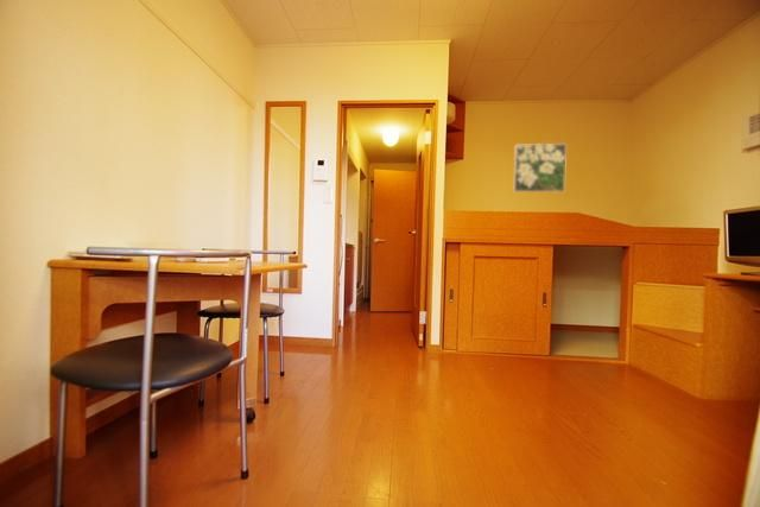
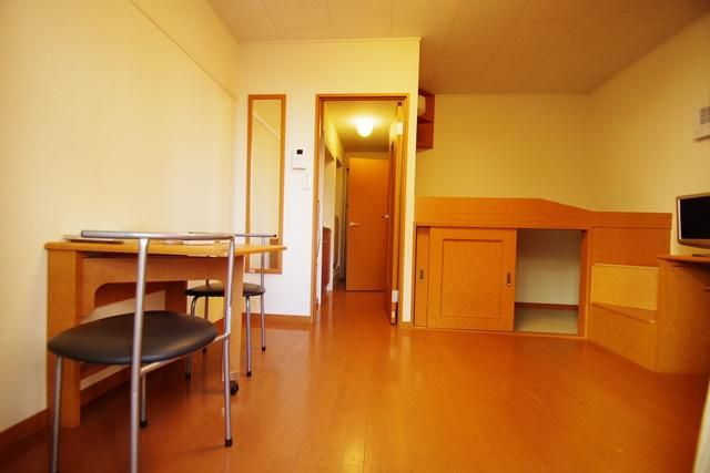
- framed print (539, 167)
